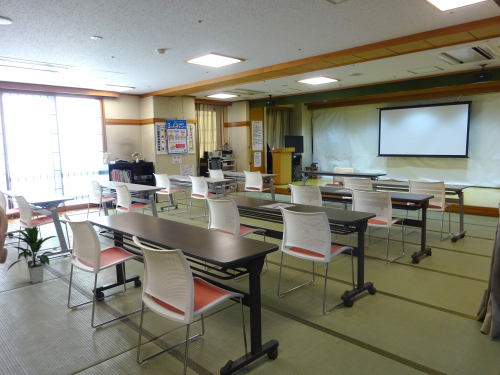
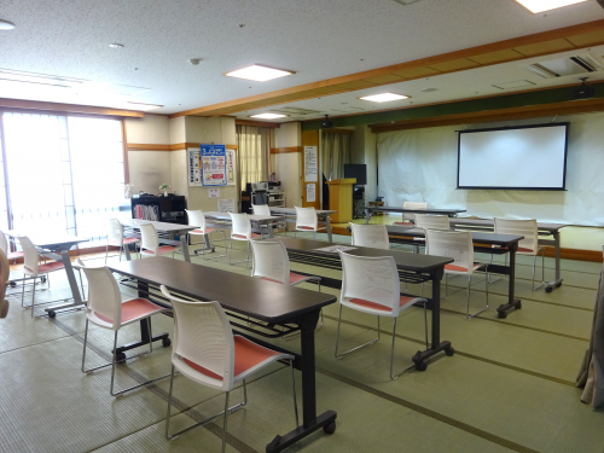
- indoor plant (31, 253)
